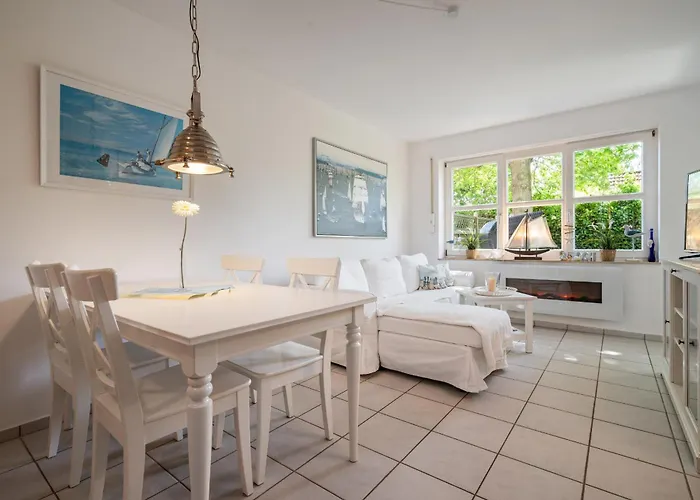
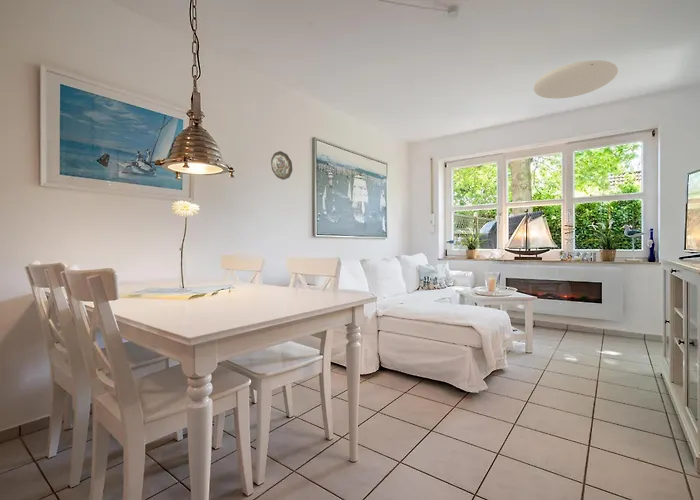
+ ceiling light (573, 81)
+ decorative plate (281, 165)
